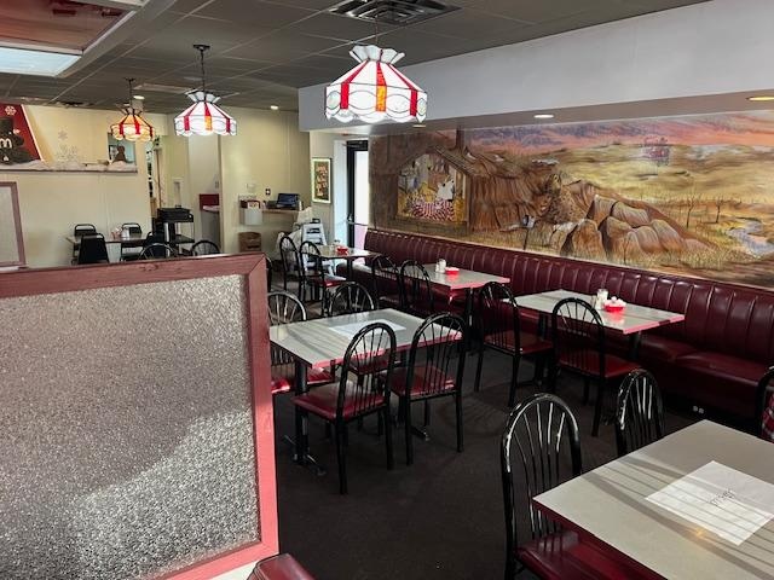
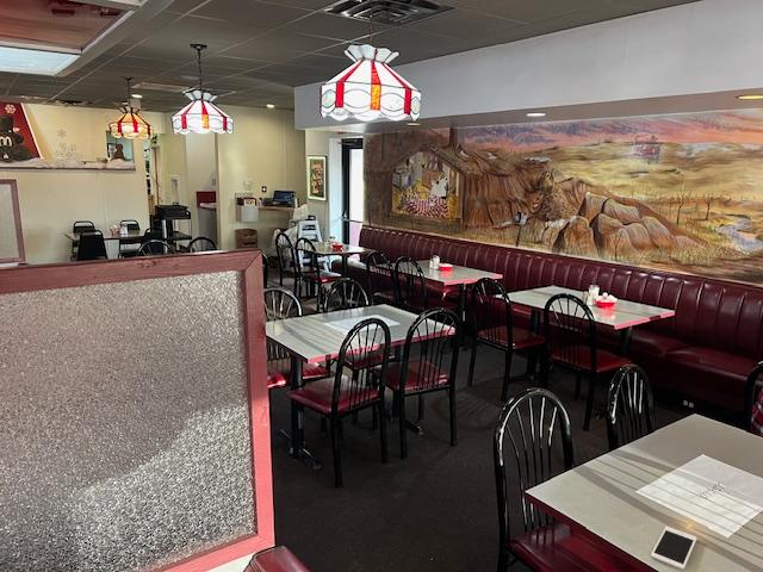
+ cell phone (674, 546)
